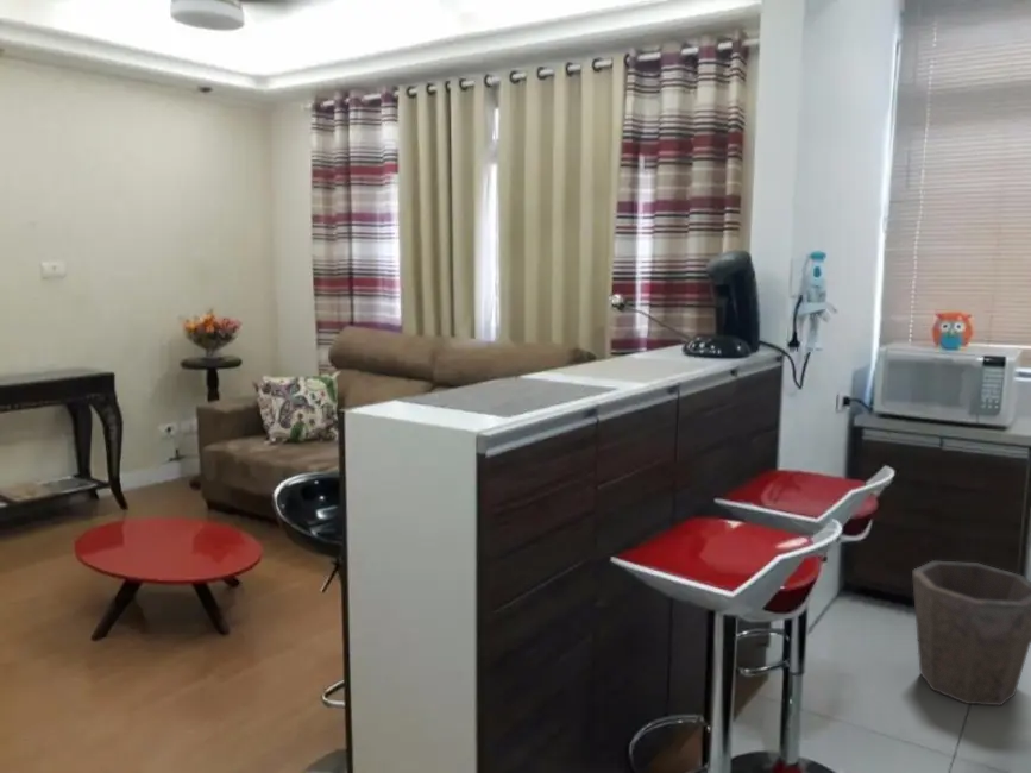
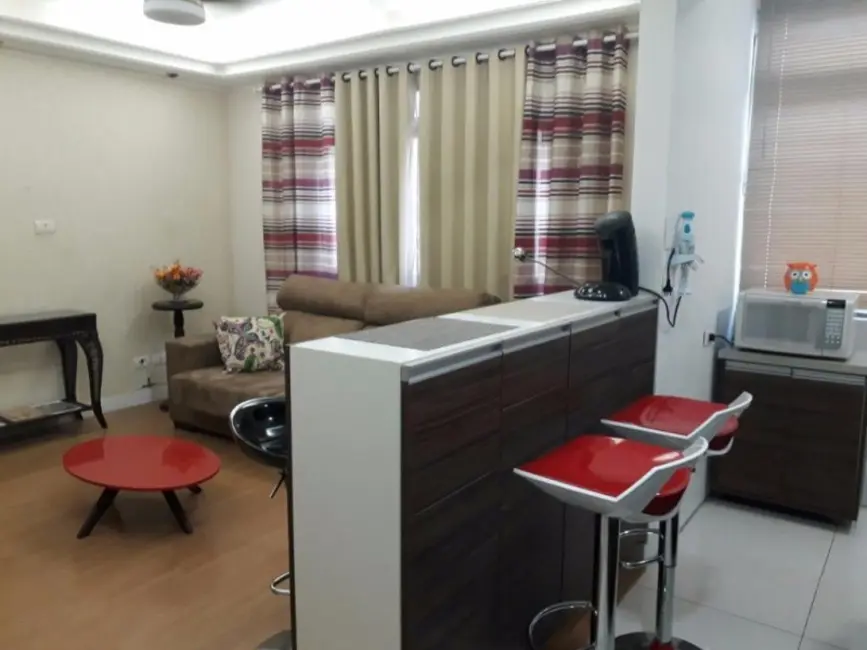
- waste bin (970, 633)
